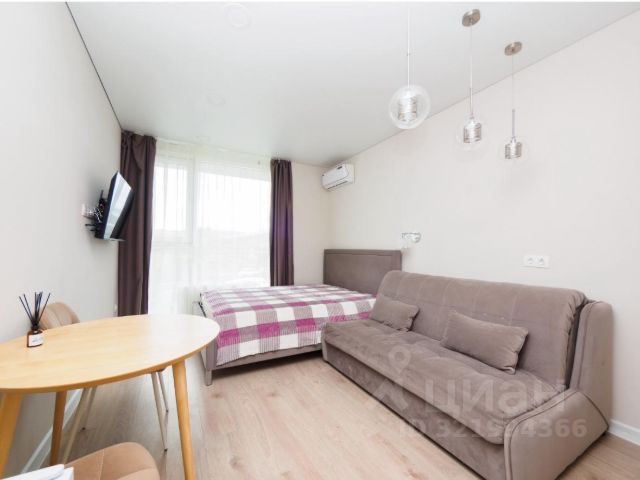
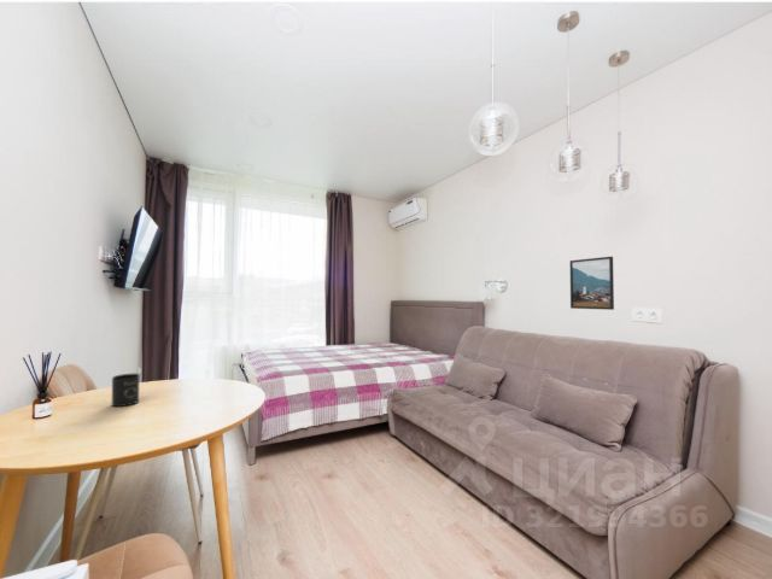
+ mug (123, 388)
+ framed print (590, 283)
